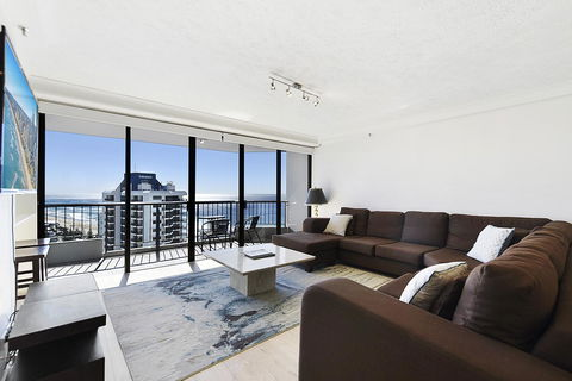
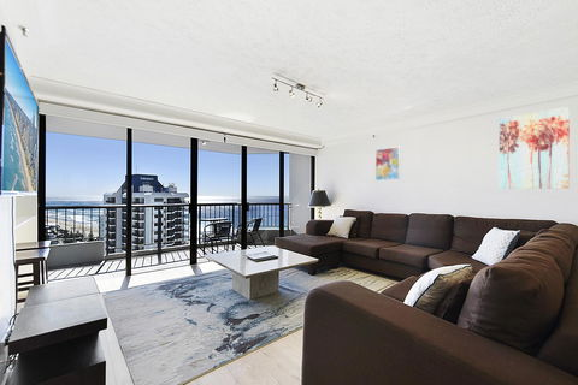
+ wall art (387, 164)
+ wall art (531, 150)
